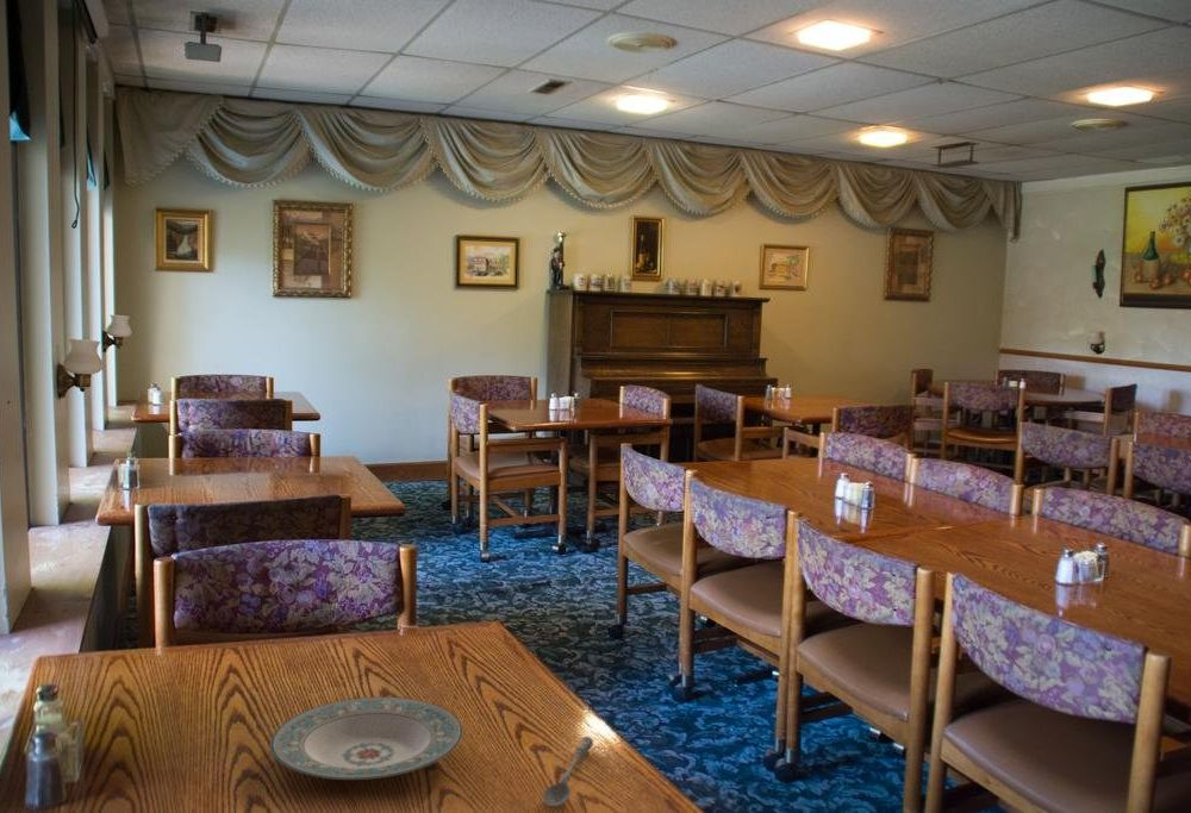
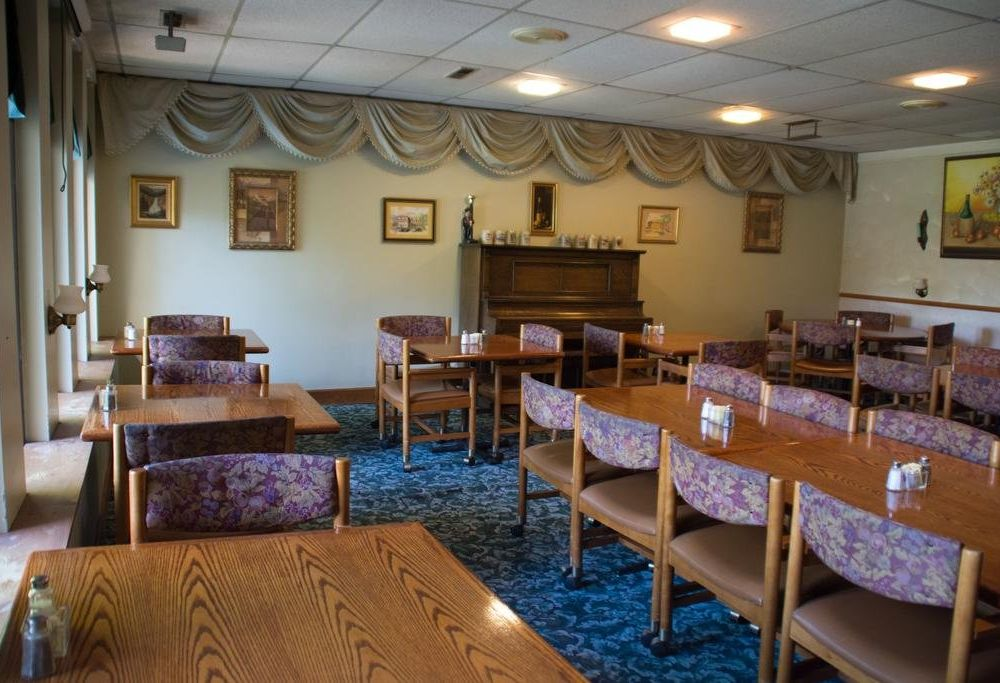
- soupspoon (569, 771)
- plate (368, 744)
